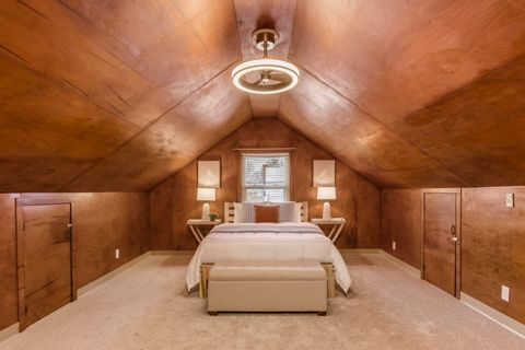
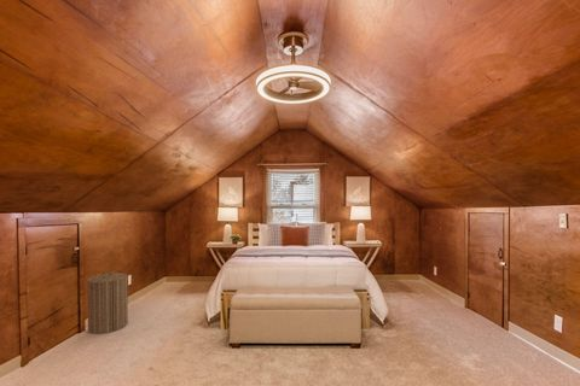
+ laundry hamper (108, 297)
